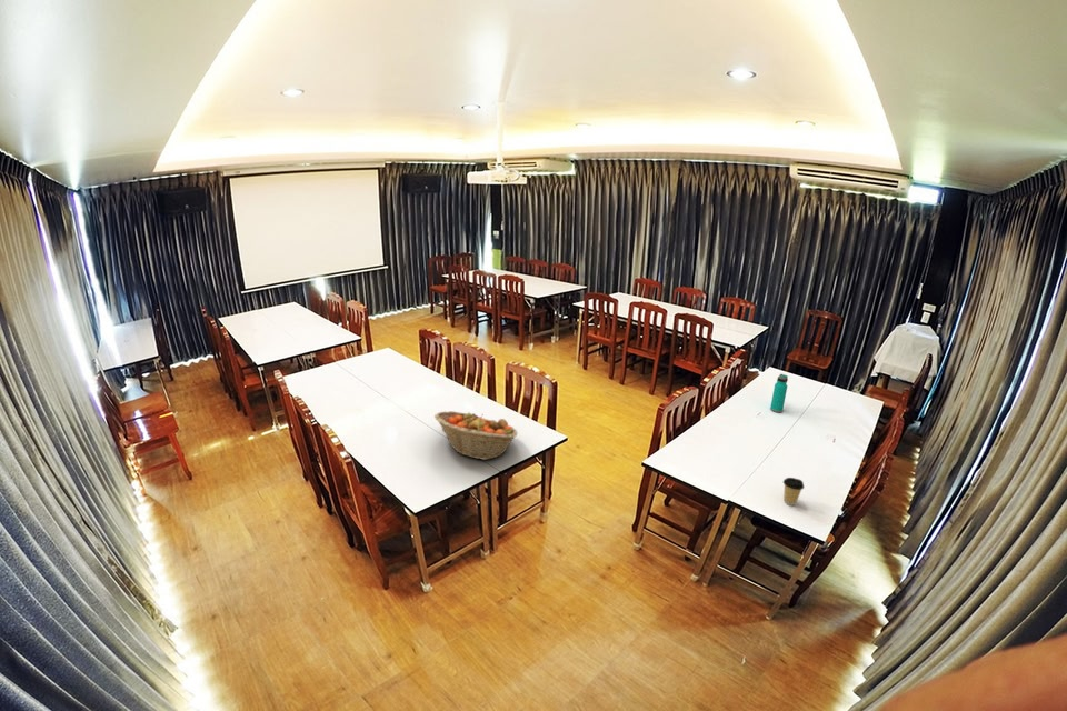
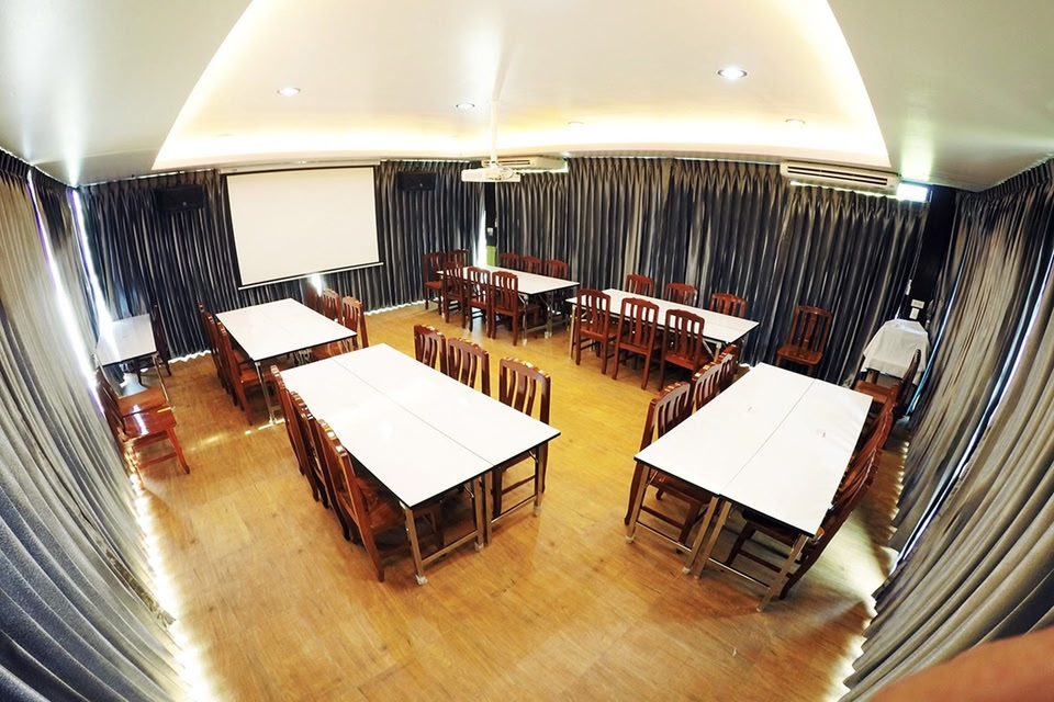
- water bottle (779, 392)
- fruit basket (476, 430)
- coffee cup (791, 491)
